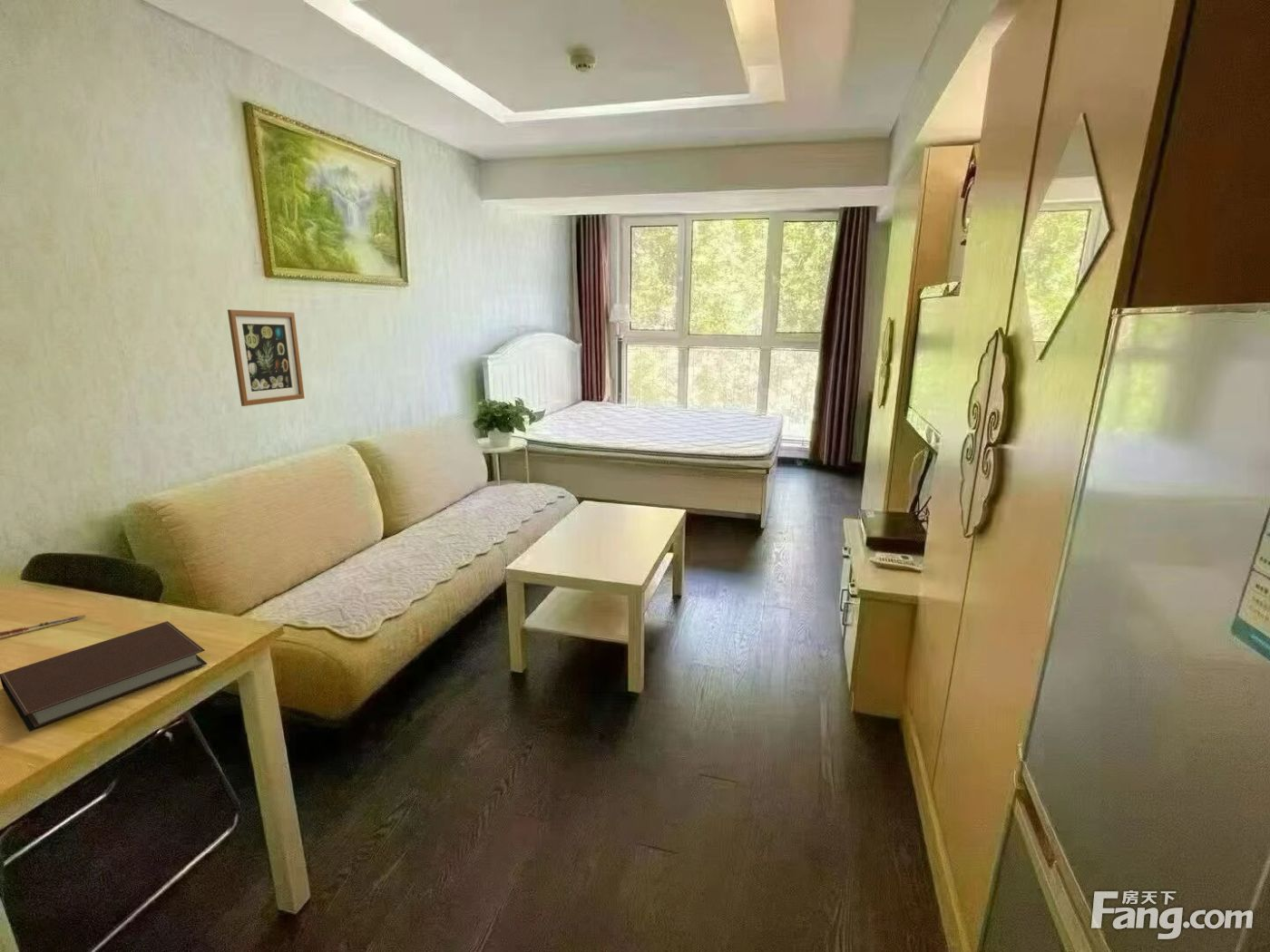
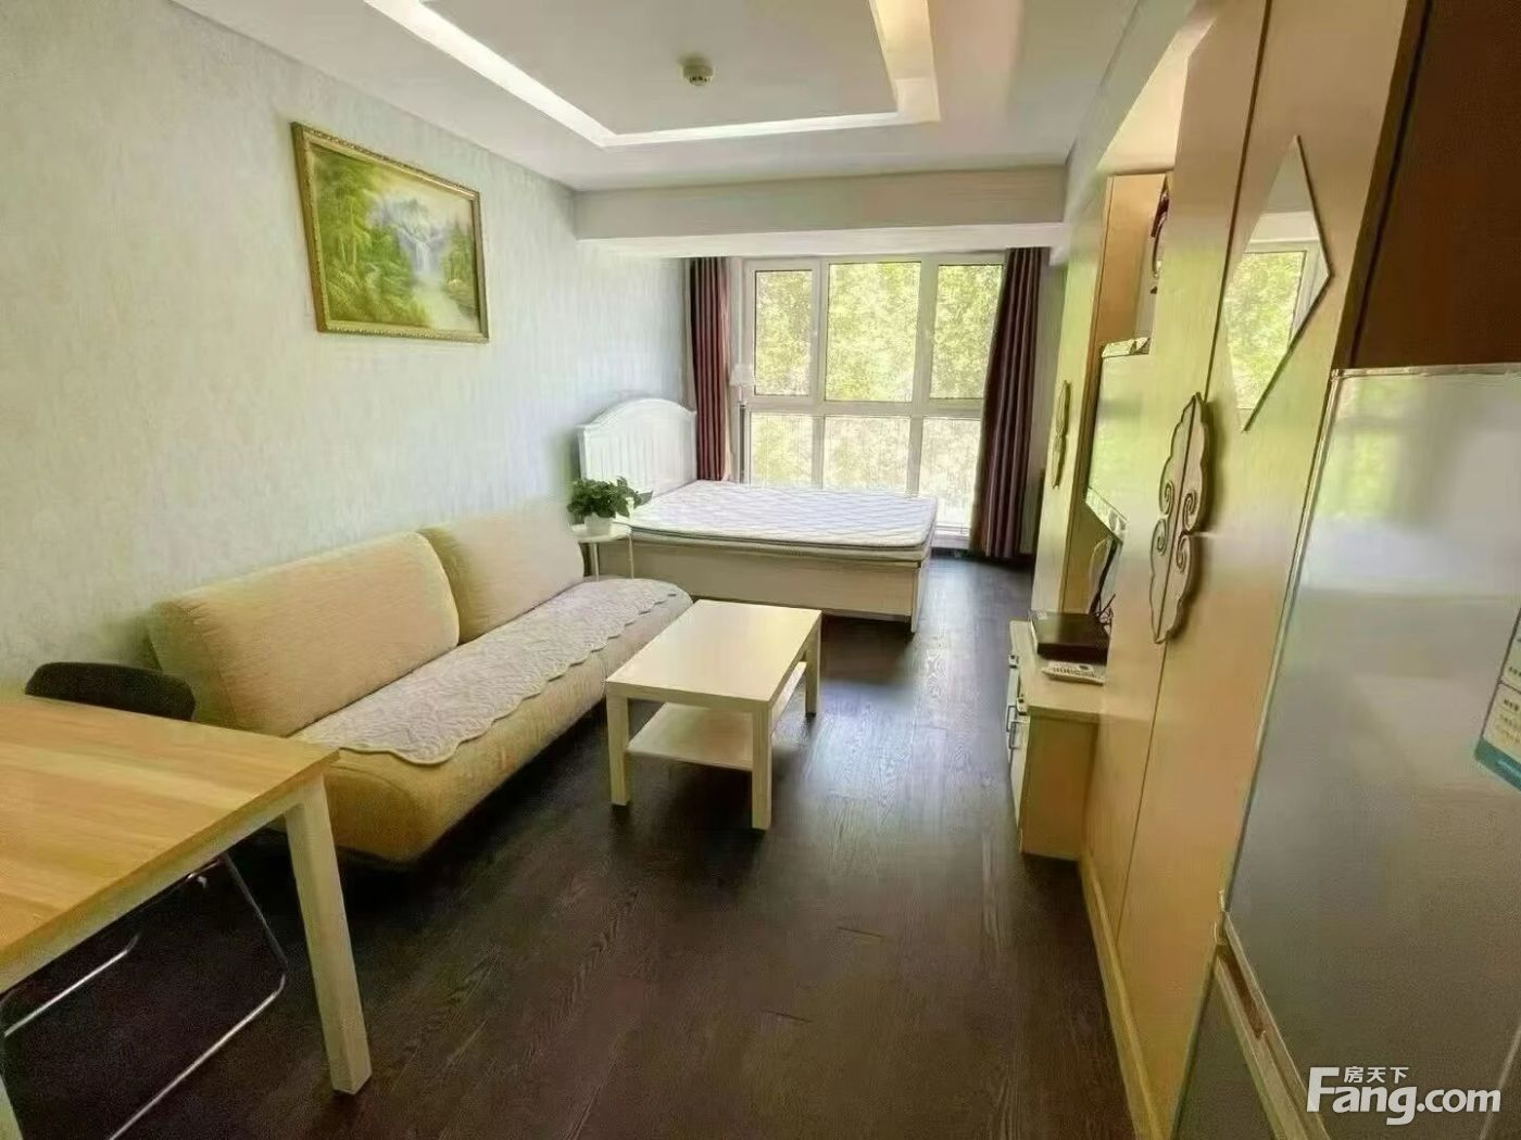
- pen (41, 624)
- wall art (269, 357)
- notebook (107, 667)
